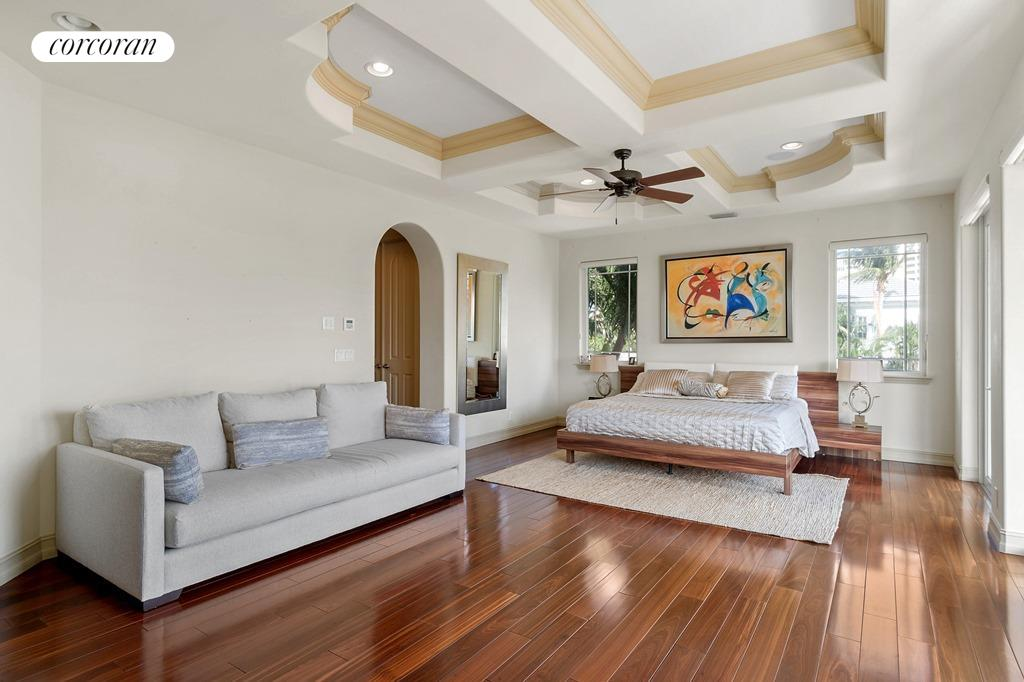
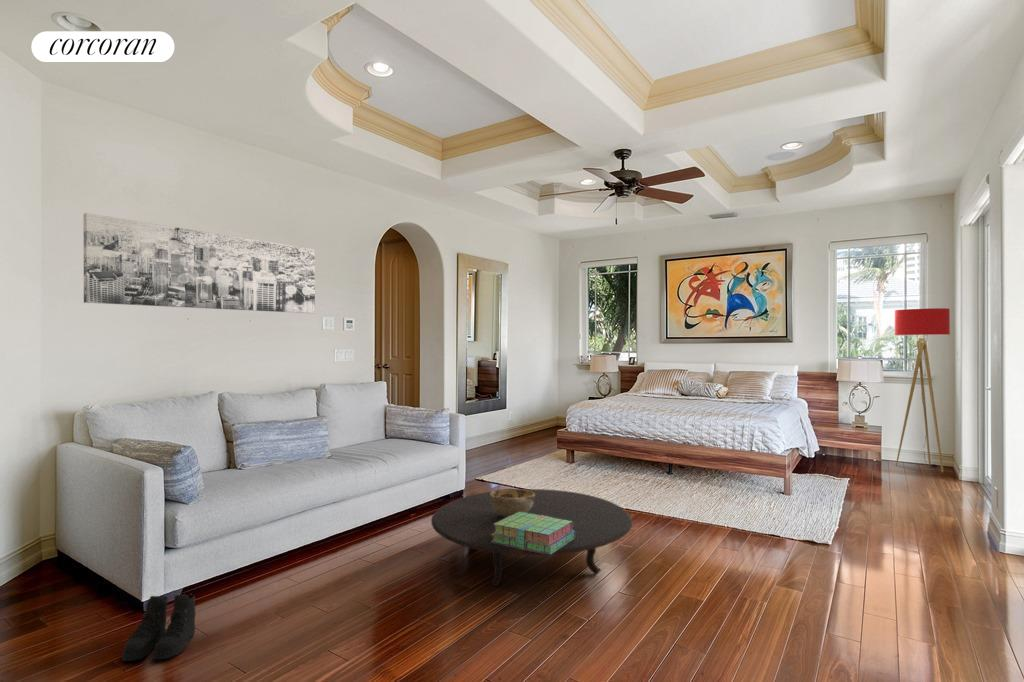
+ boots (161, 623)
+ floor lamp (922, 388)
+ wall art (217, 271)
+ decorative bowl (512, 503)
+ stack of books (533, 530)
+ table (529, 550)
